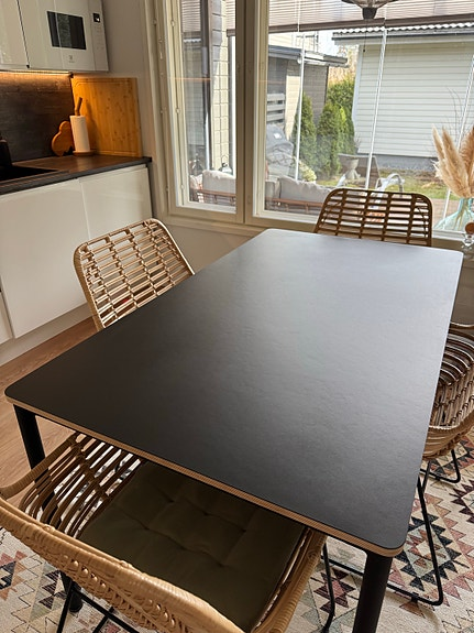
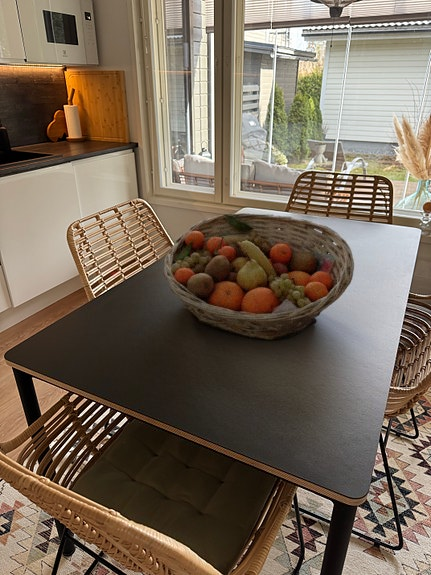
+ fruit basket (254, 271)
